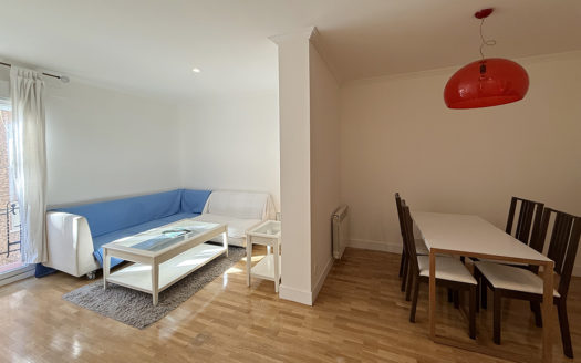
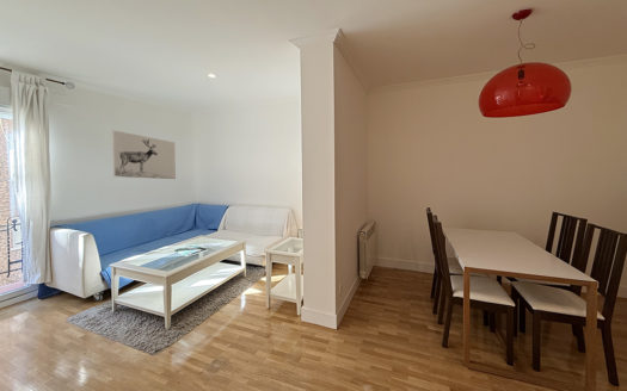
+ wall art (147, 157)
